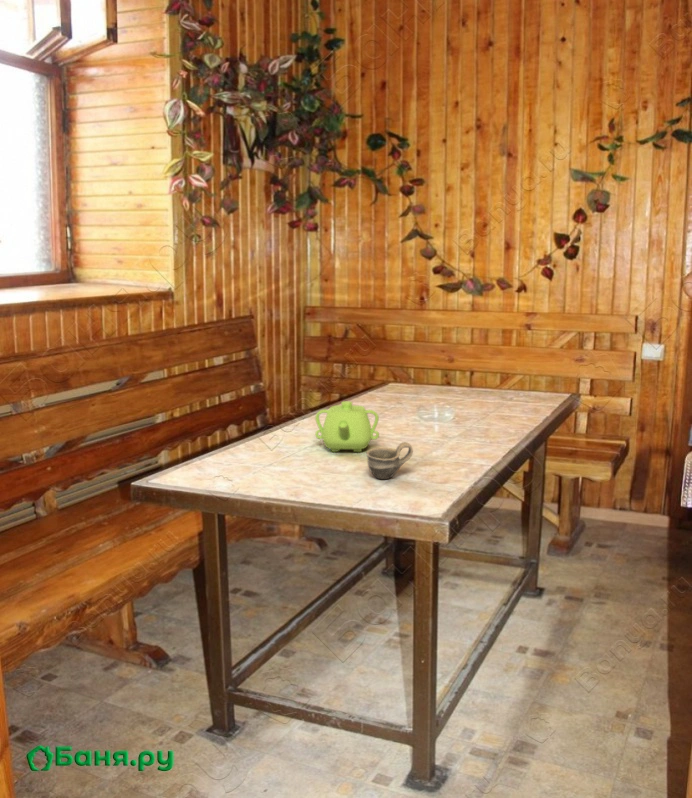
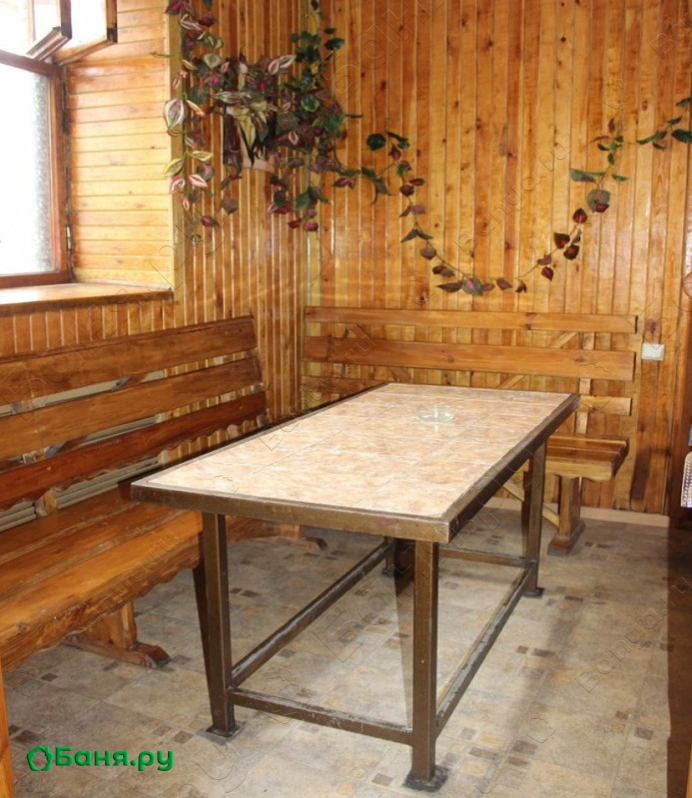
- teapot (346, 426)
- cup (387, 460)
